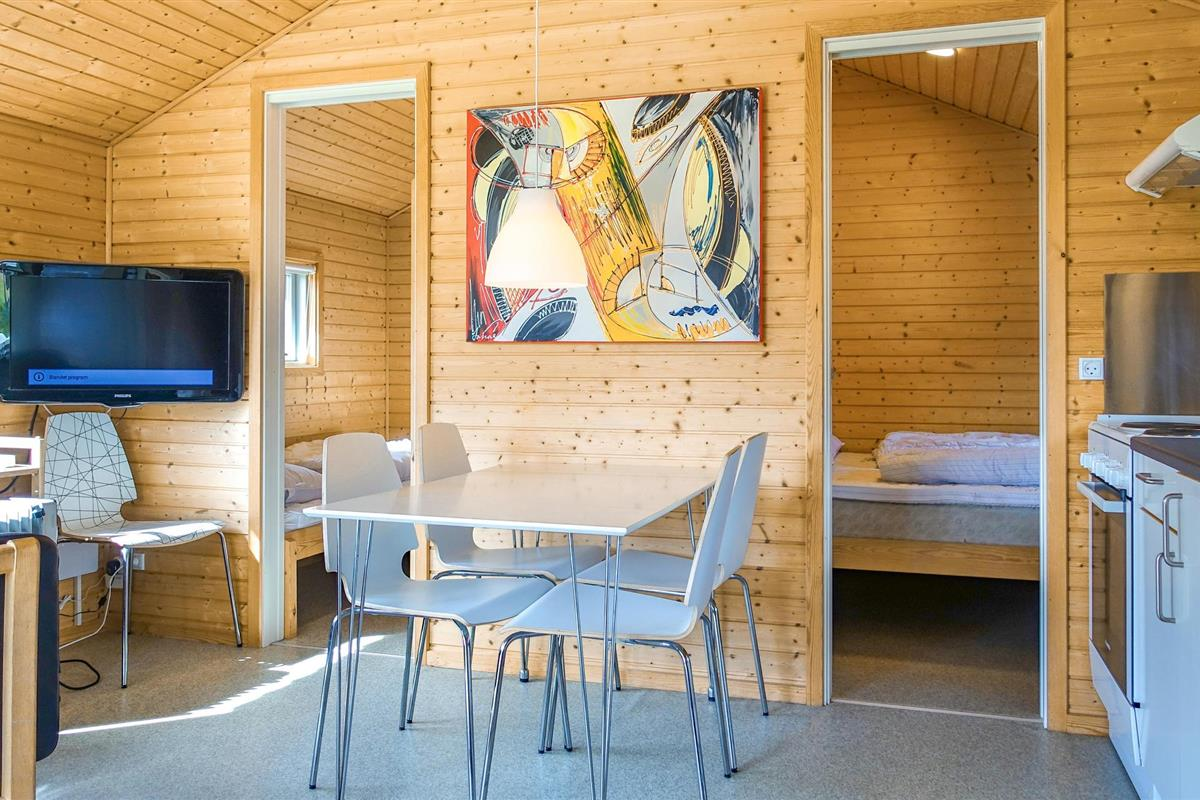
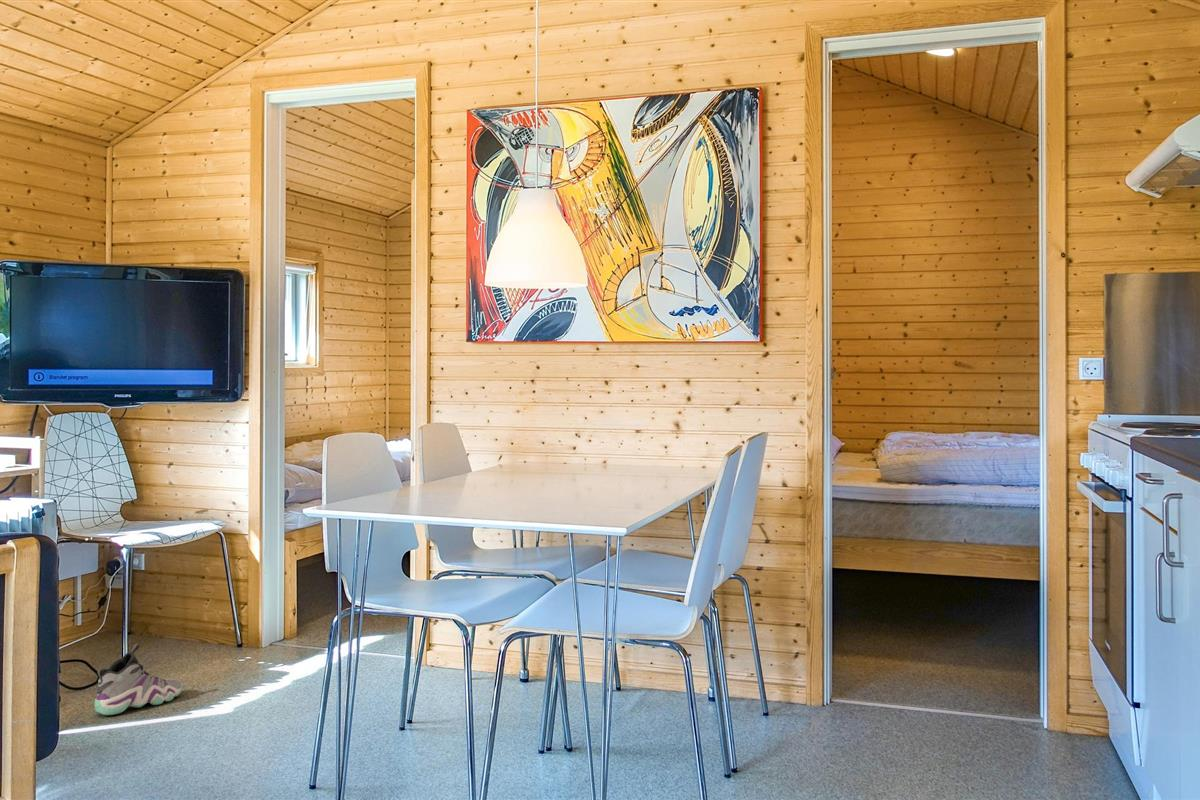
+ sneaker (141, 673)
